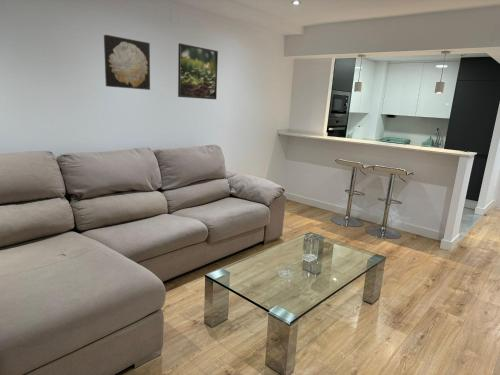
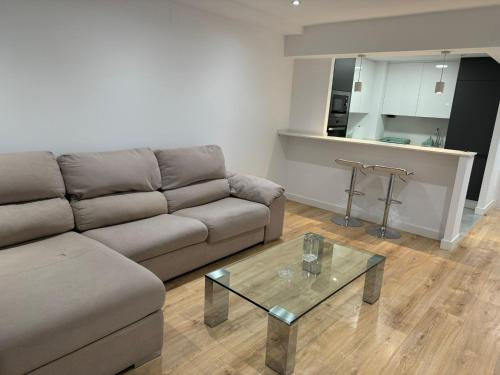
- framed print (198, 73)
- wall art (128, 64)
